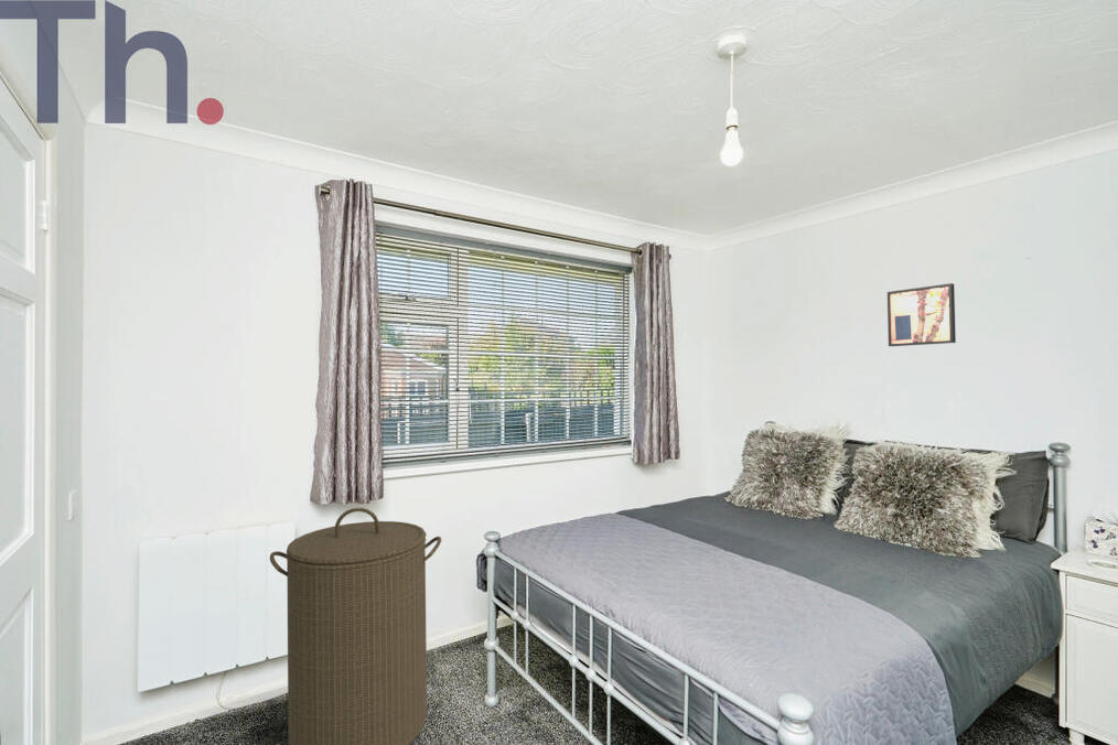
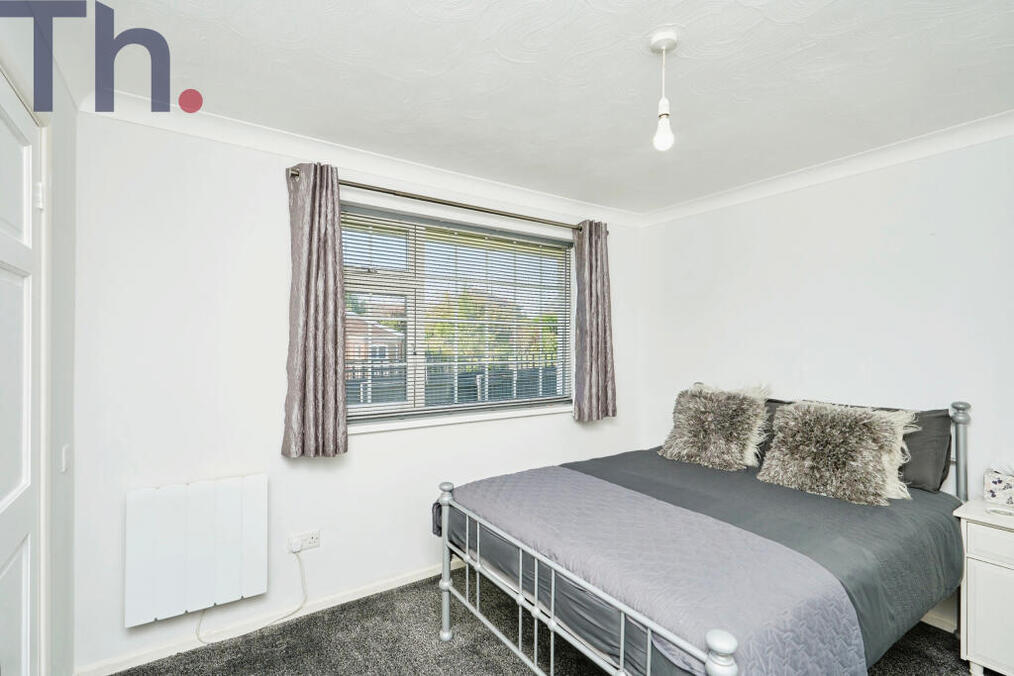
- wall art (920, 316)
- laundry hamper (359, 617)
